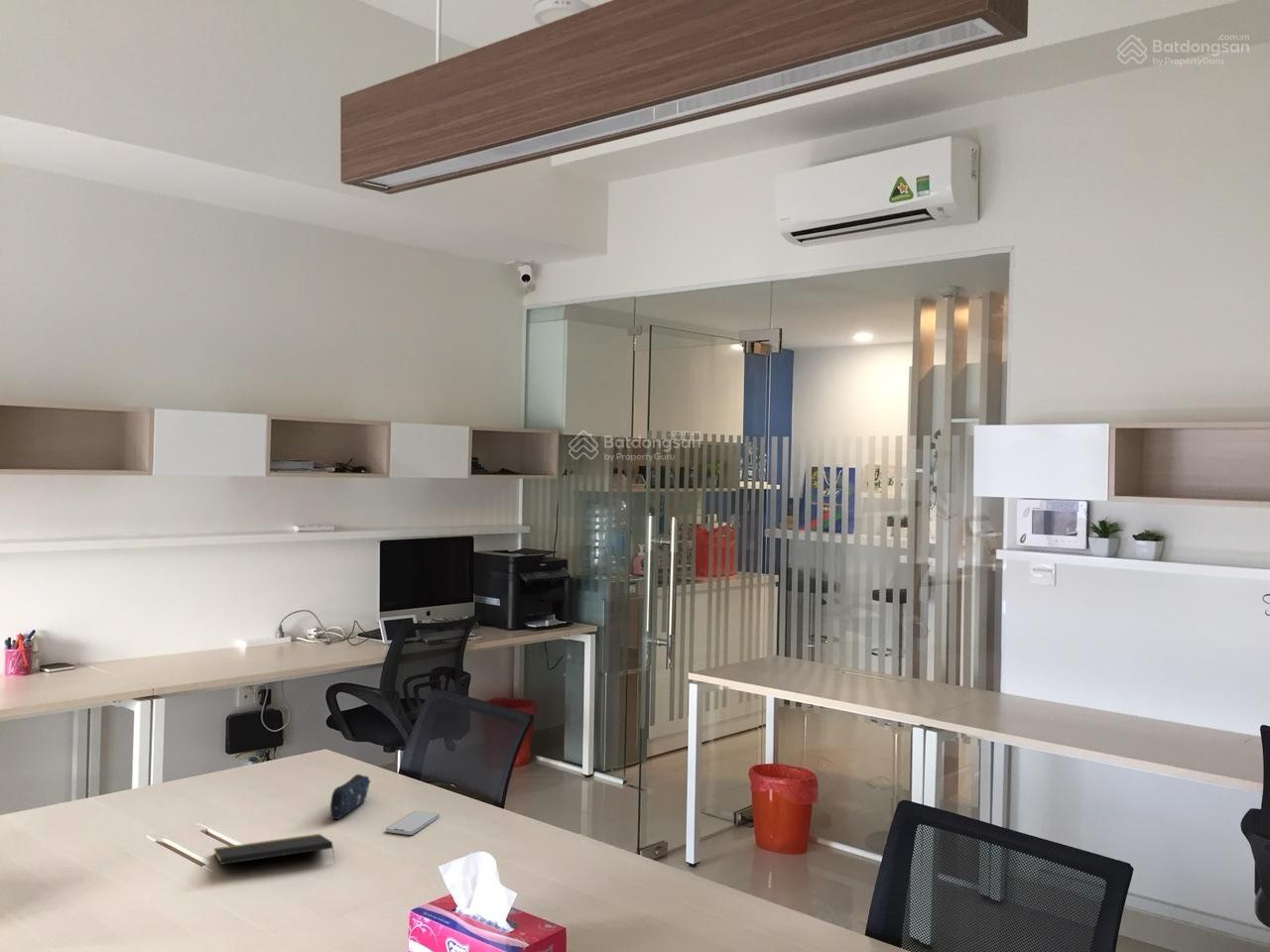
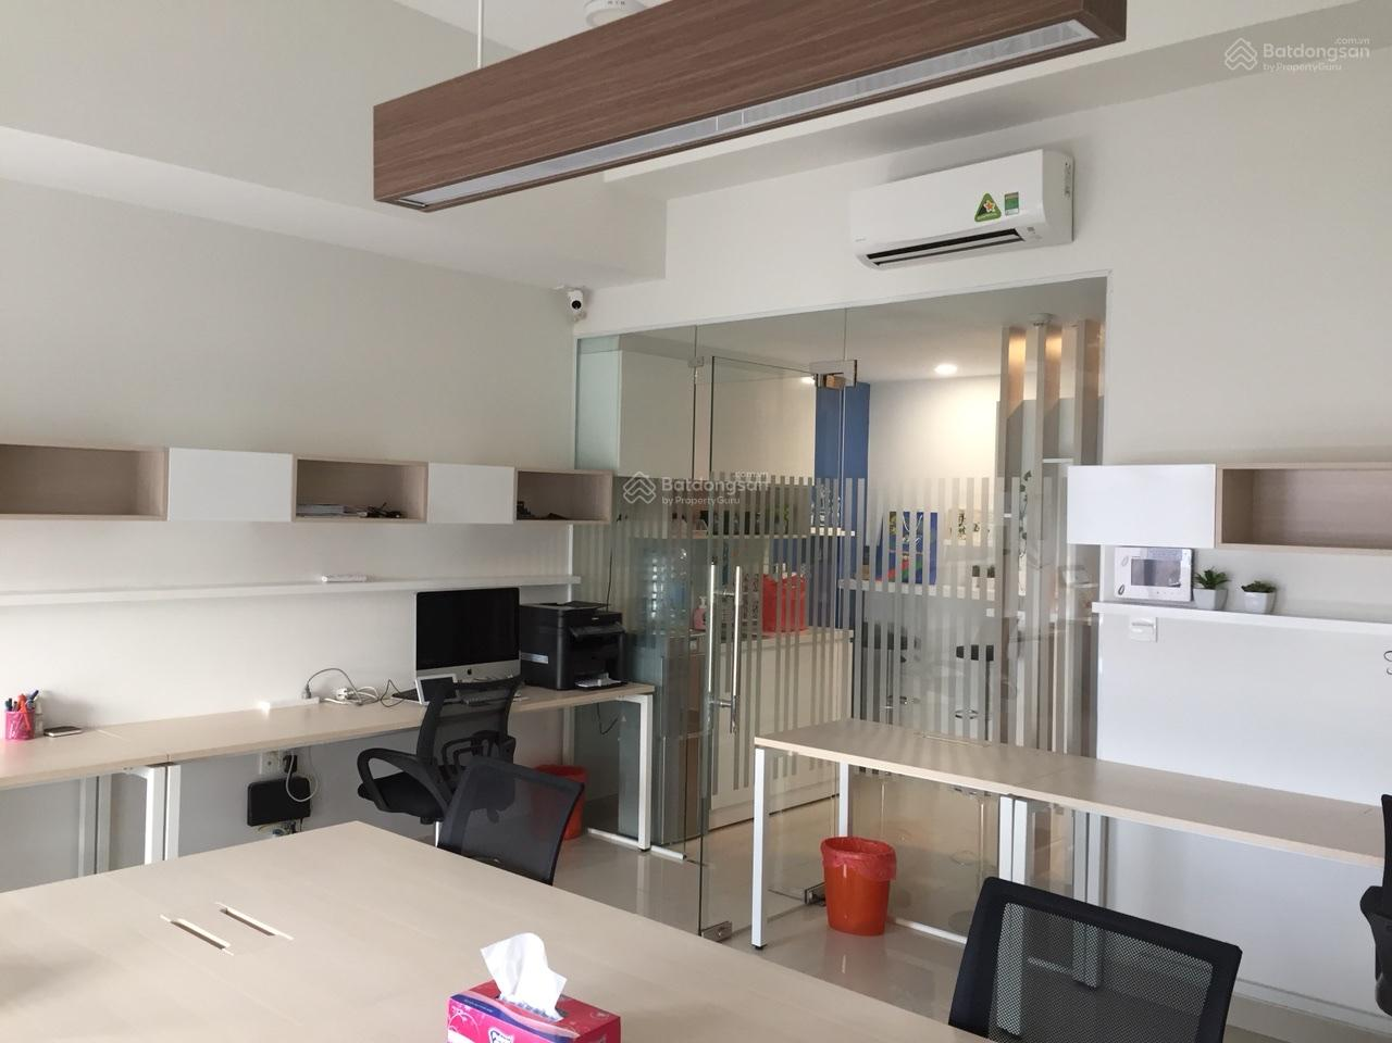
- notepad (272, 848)
- smartphone (413, 822)
- pencil case (349, 795)
